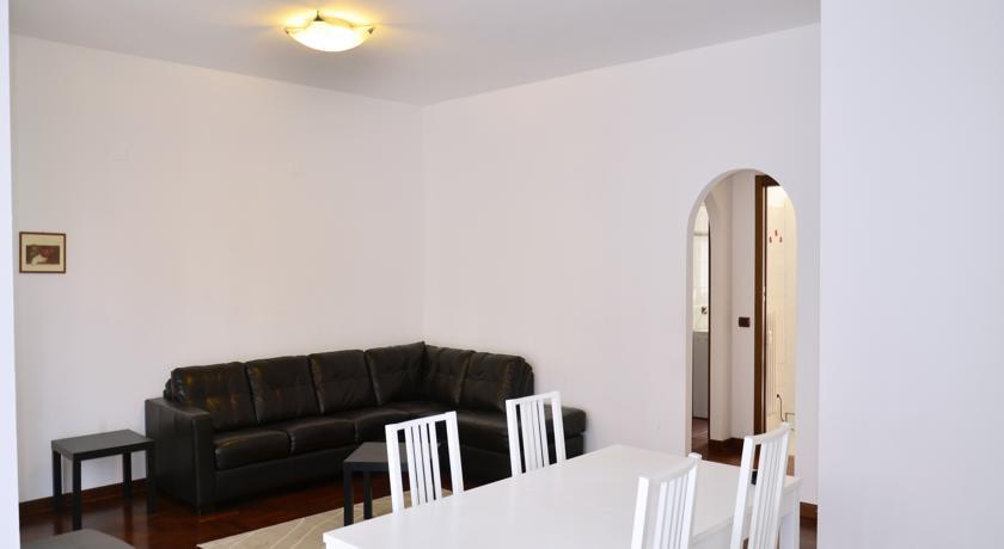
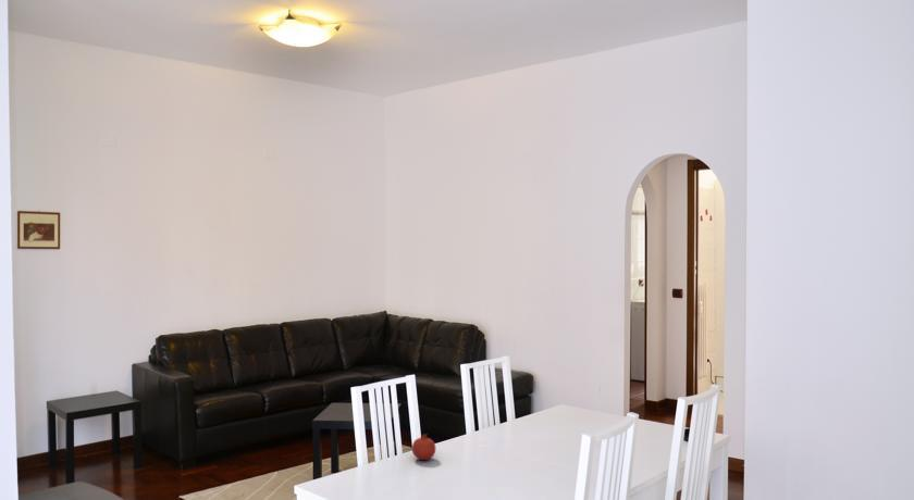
+ fruit (423, 446)
